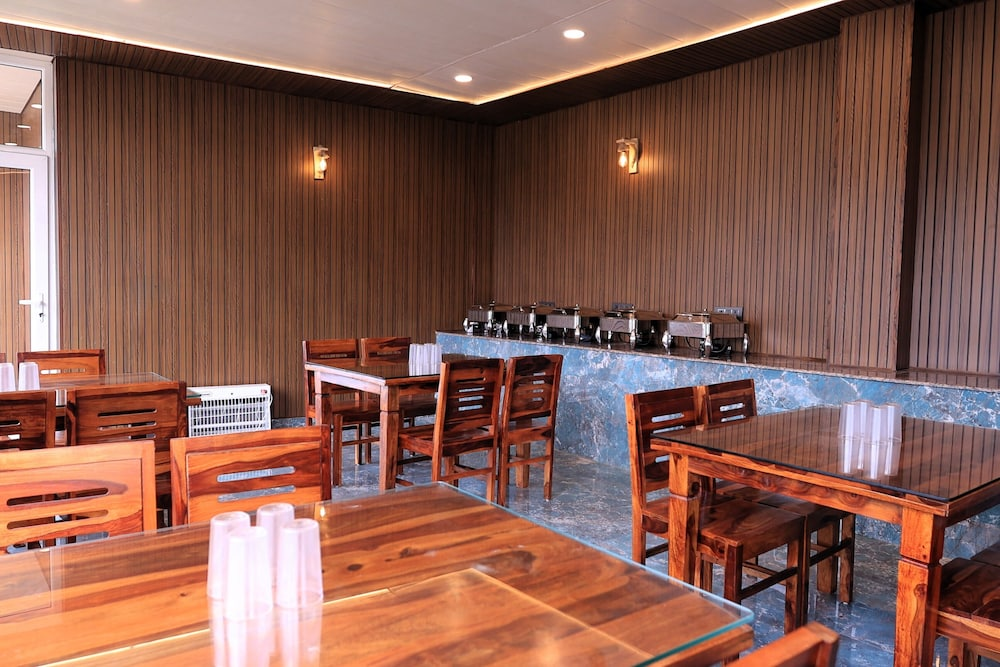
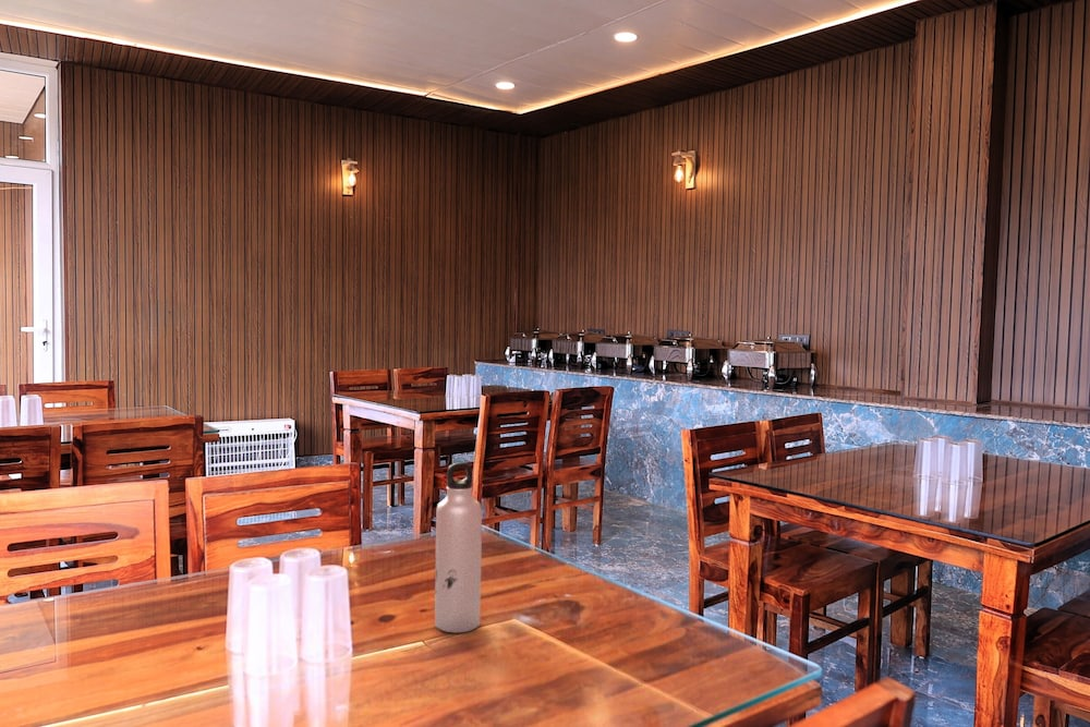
+ water bottle (458, 544)
